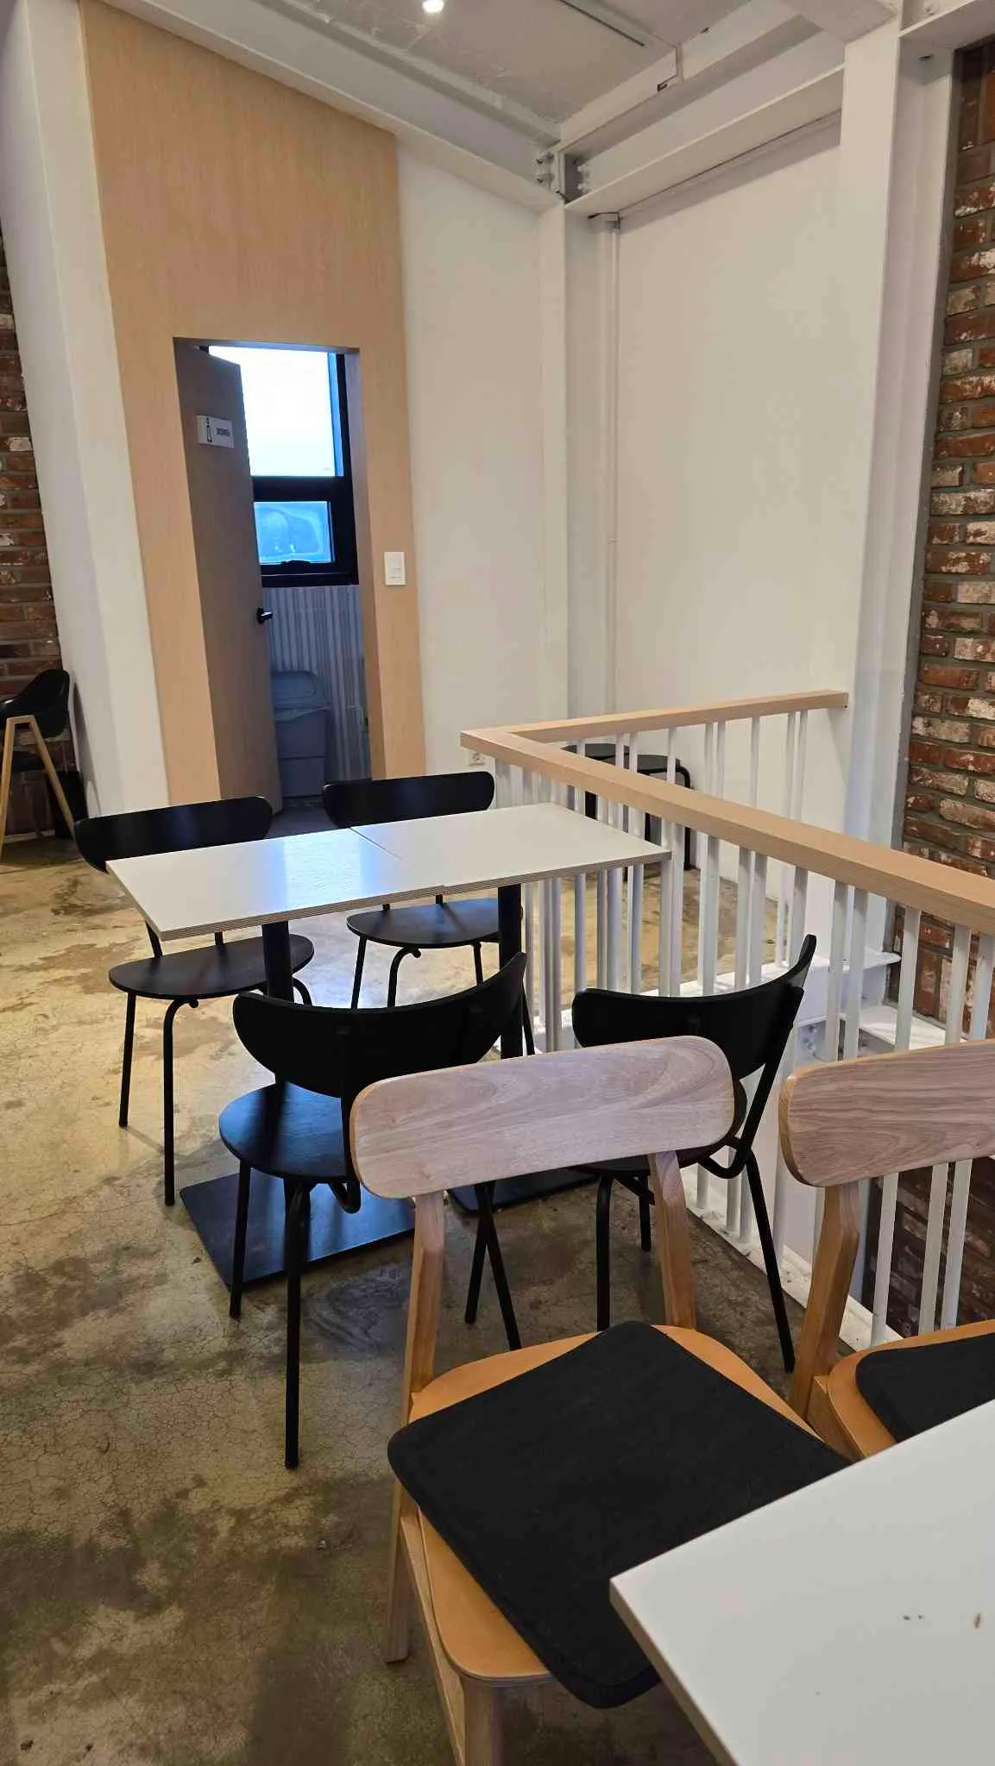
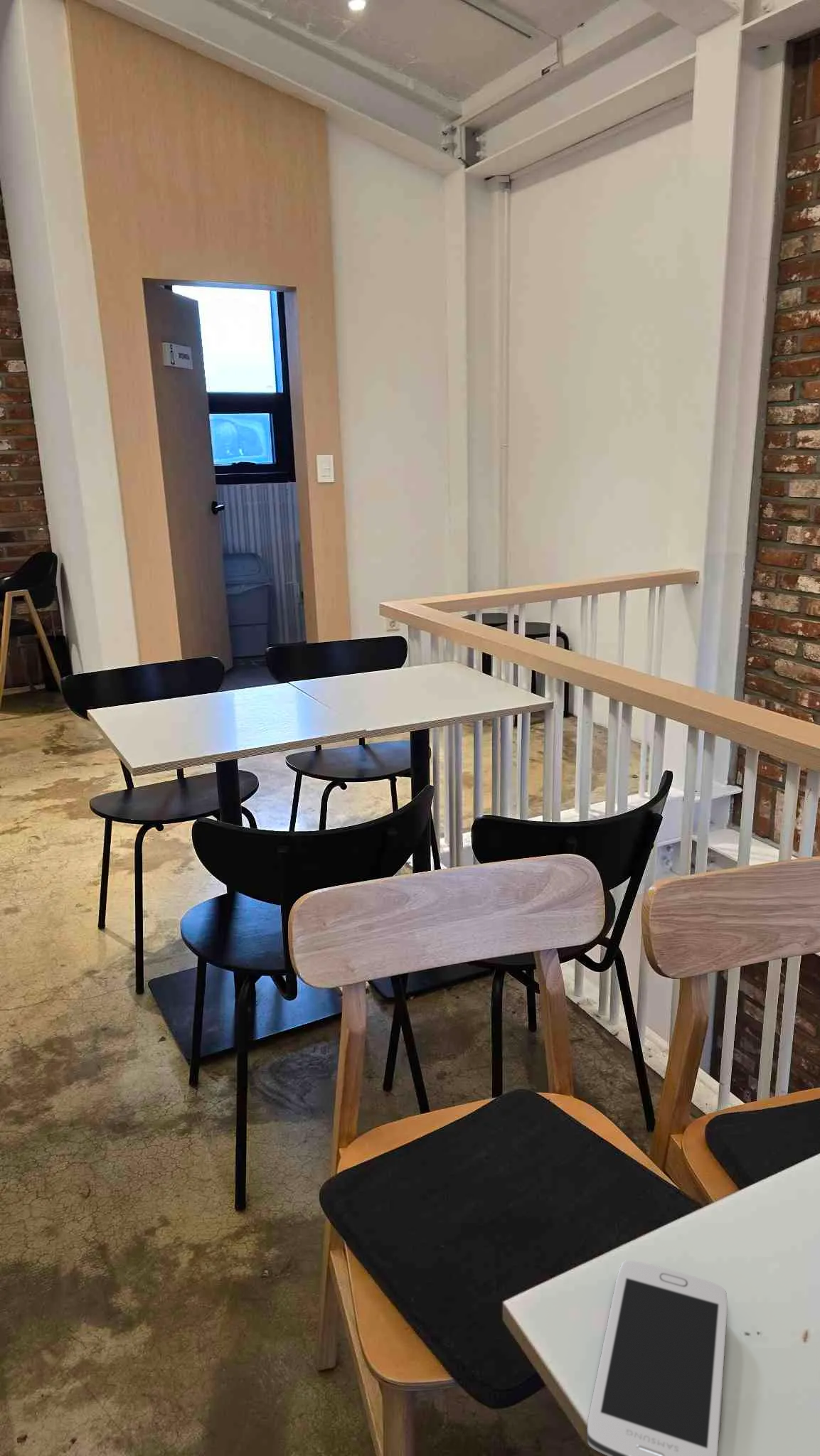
+ smartphone (662, 1363)
